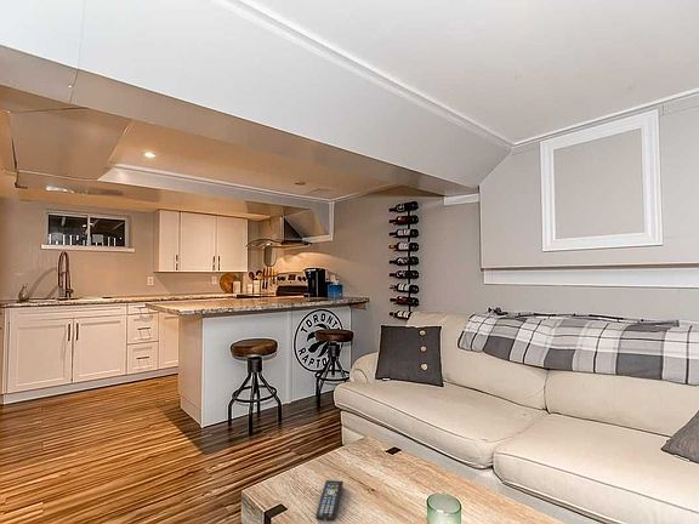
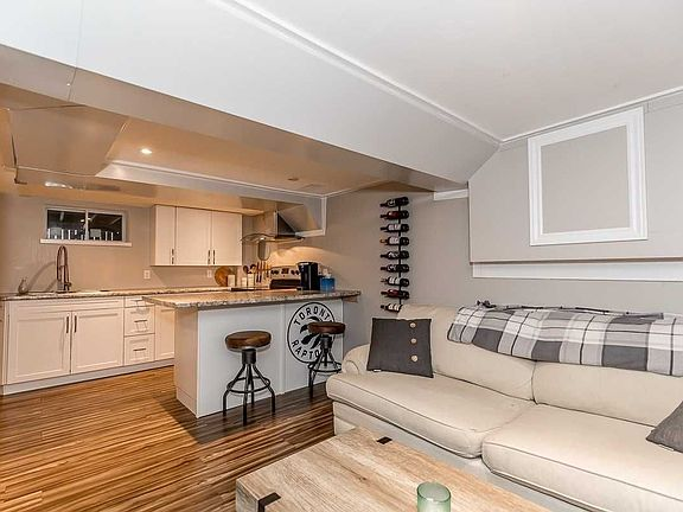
- remote control (330, 497)
